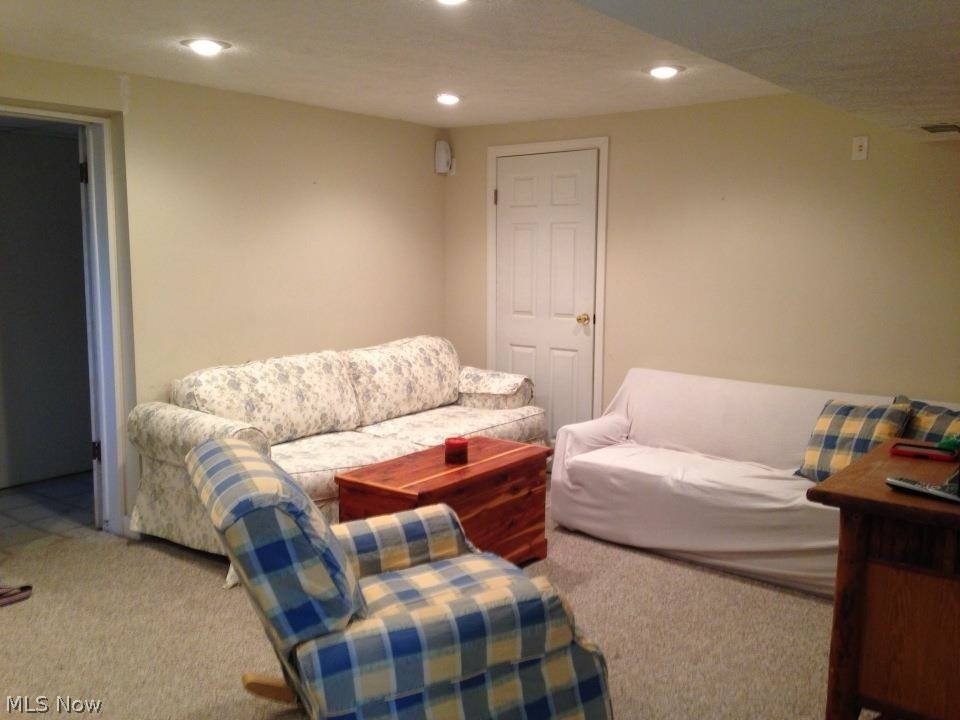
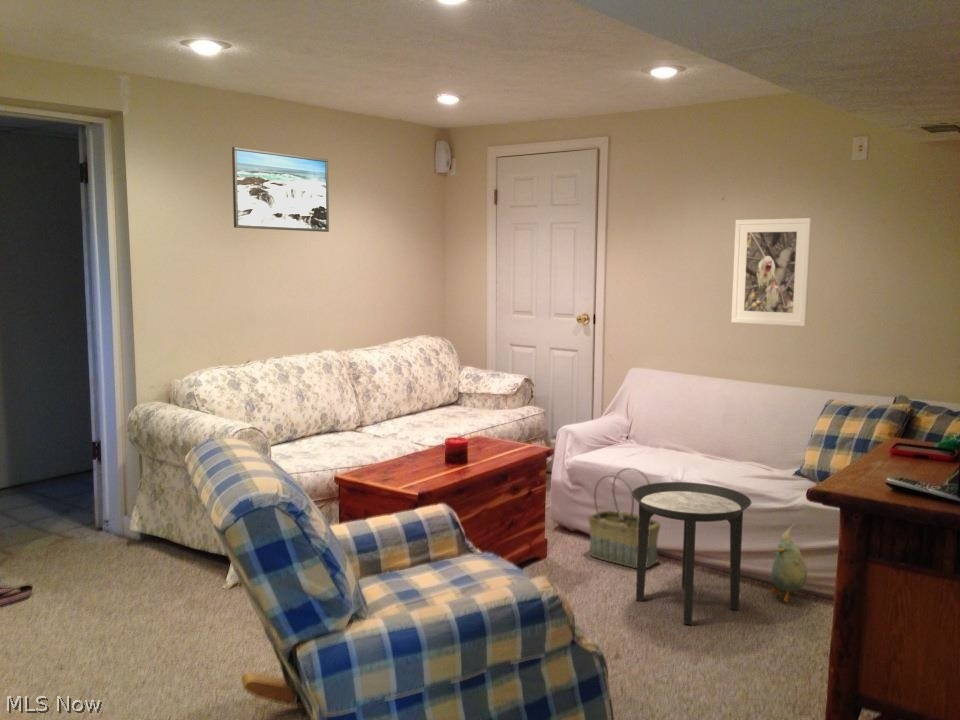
+ basket (624, 515)
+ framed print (770, 272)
+ side table (688, 550)
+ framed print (283, 191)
+ plush toy (788, 561)
